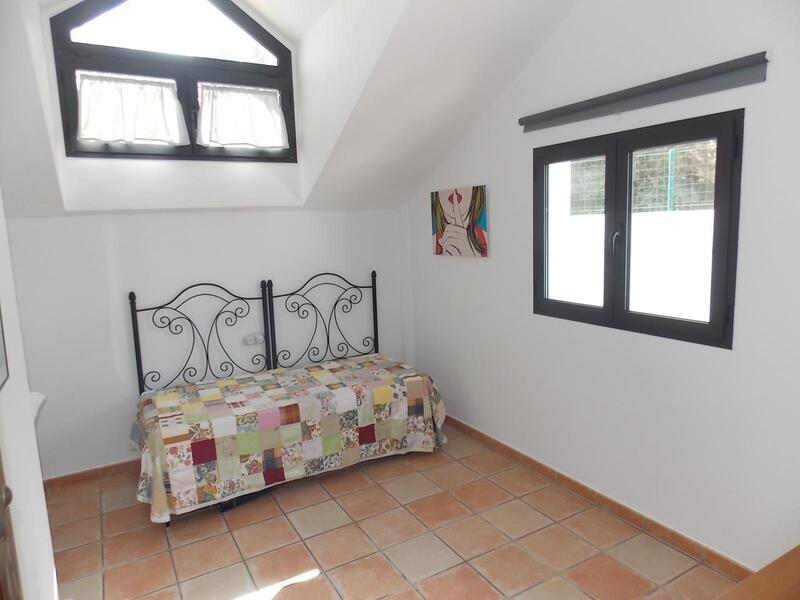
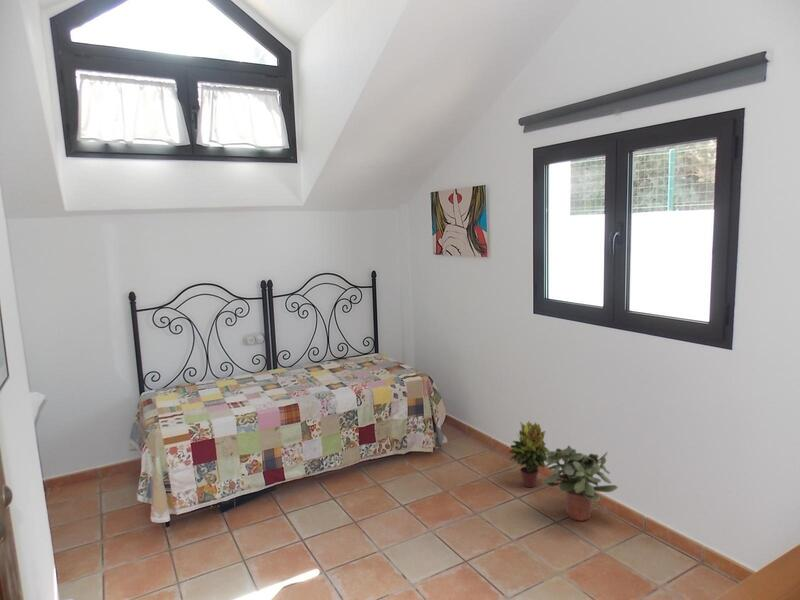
+ potted plant (530, 454)
+ potted plant (579, 481)
